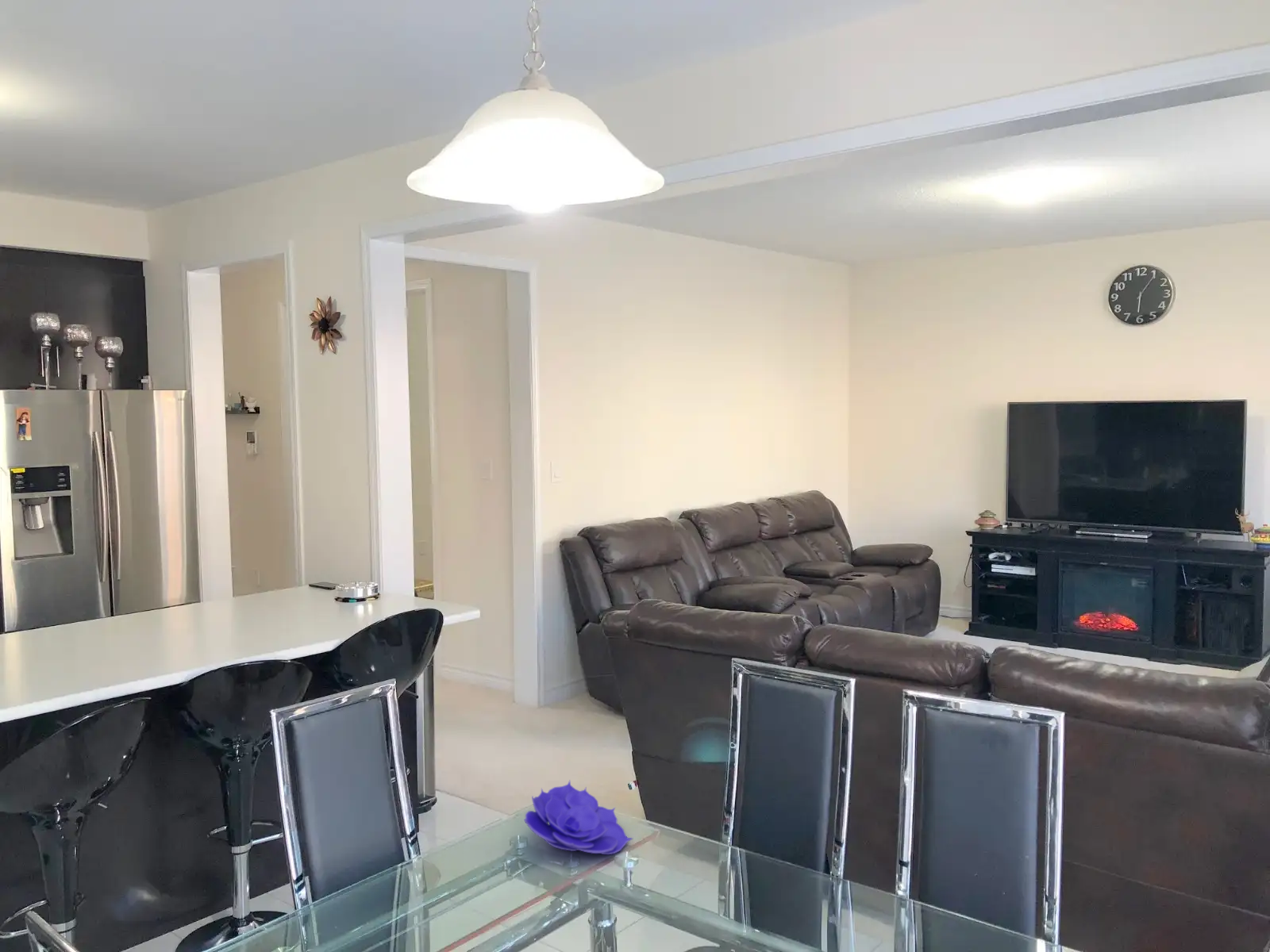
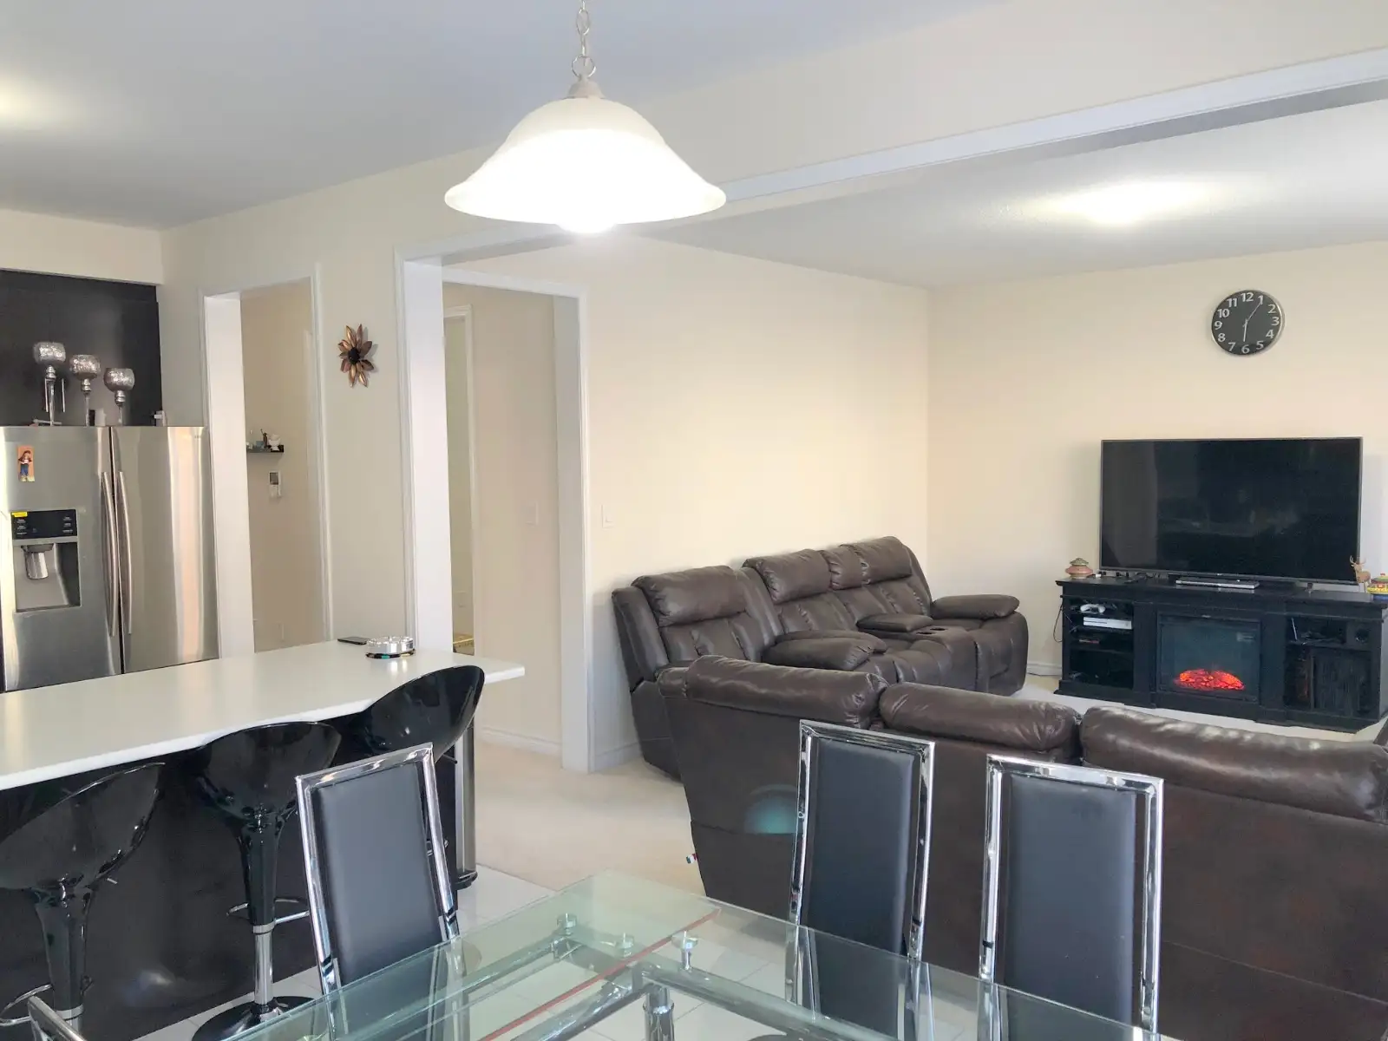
- decorative bowl (575, 820)
